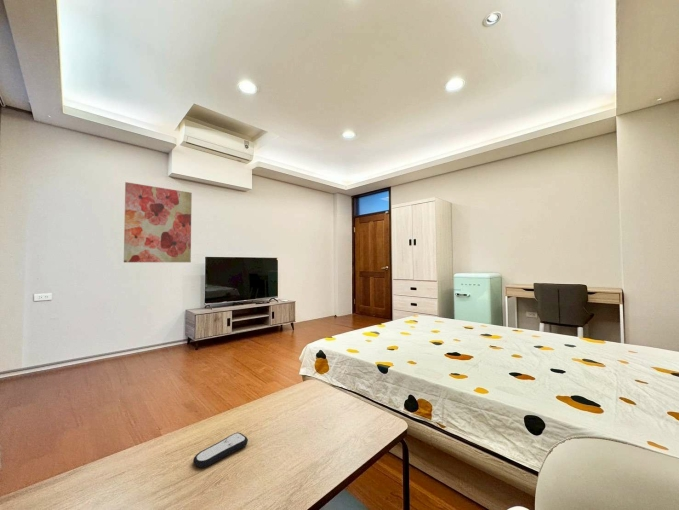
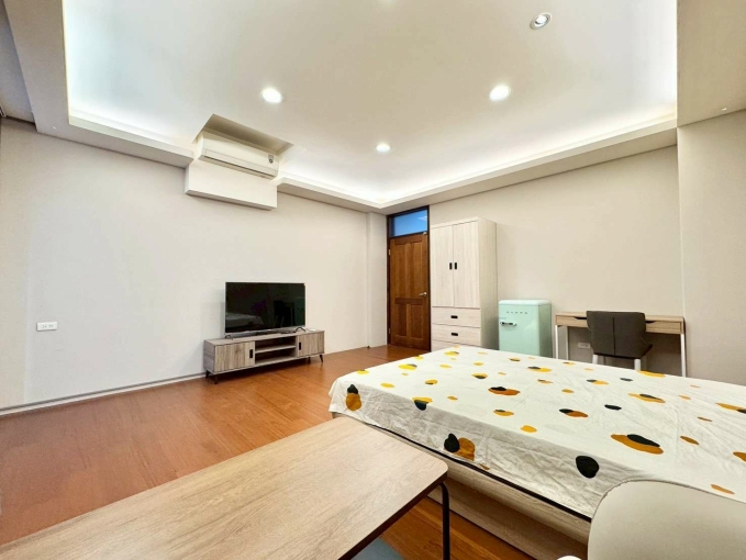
- wall art (160, 225)
- remote control (221, 449)
